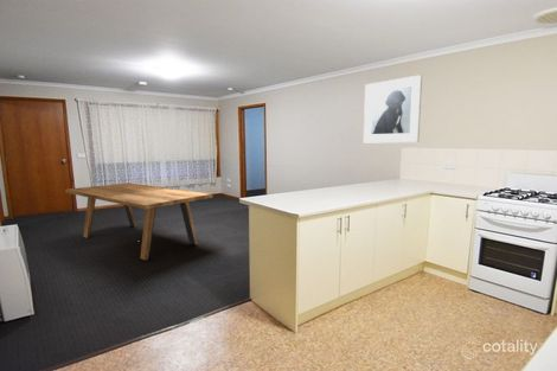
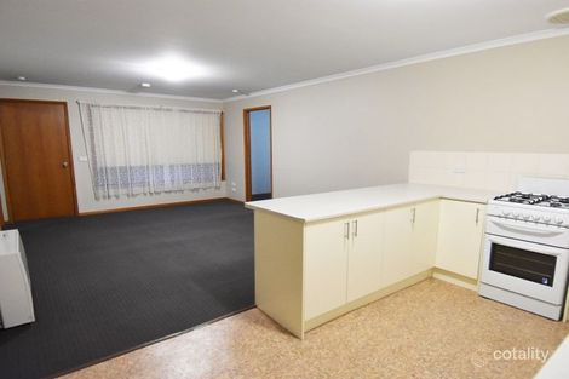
- dining table (133, 216)
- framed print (390, 111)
